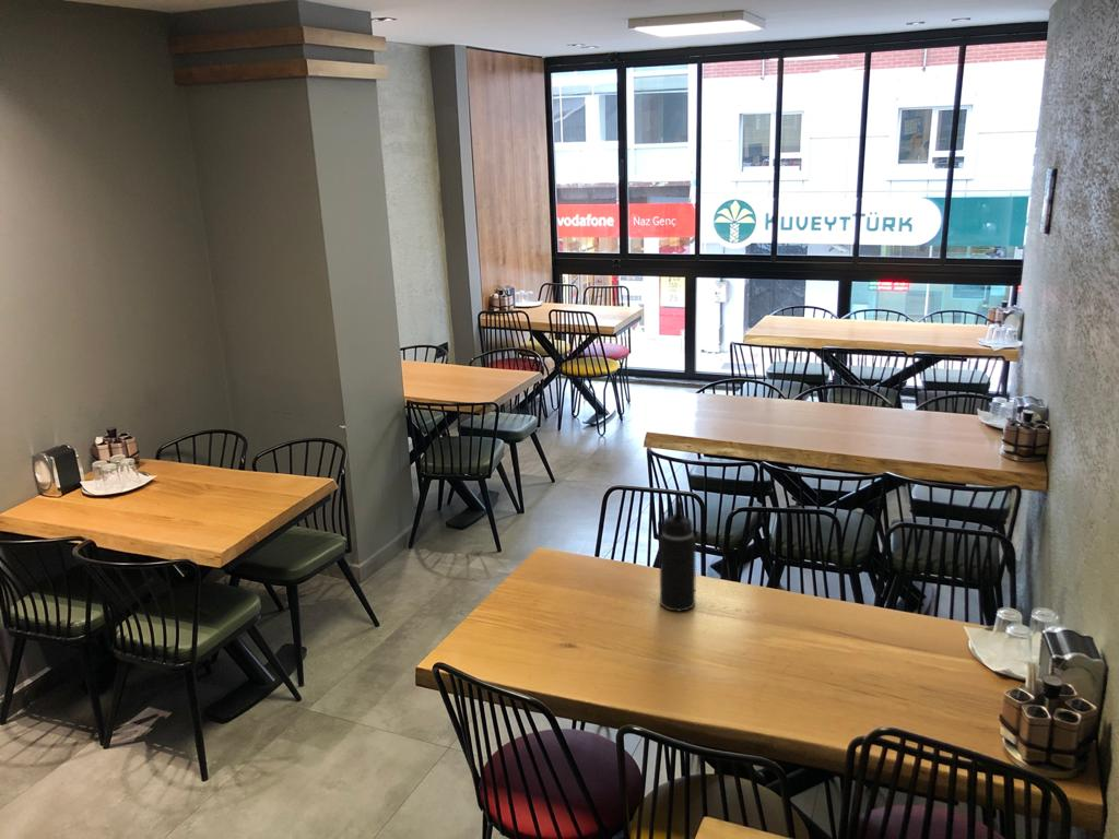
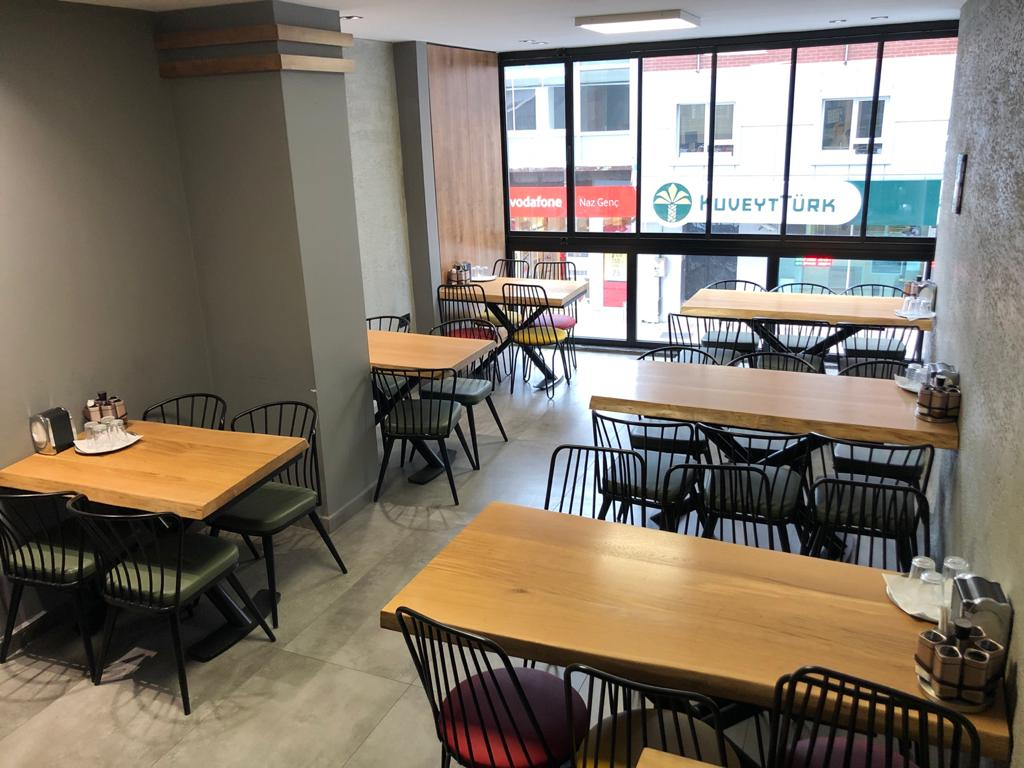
- water bottle (676, 556)
